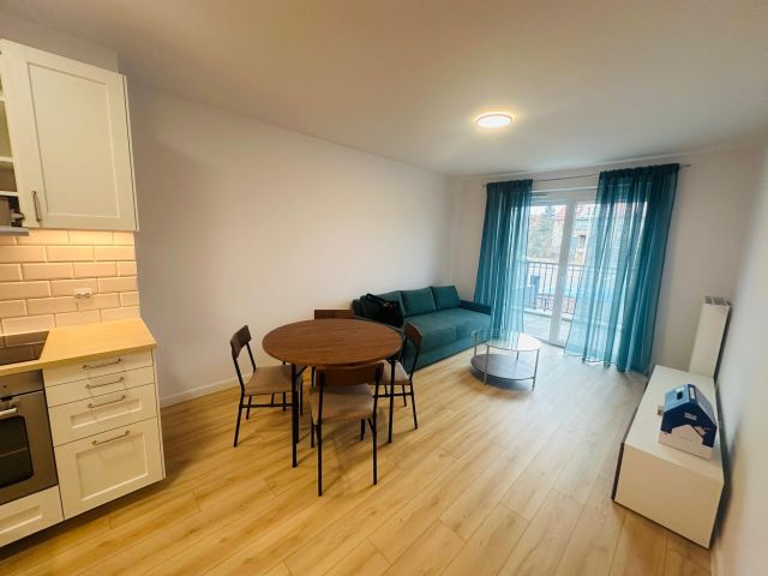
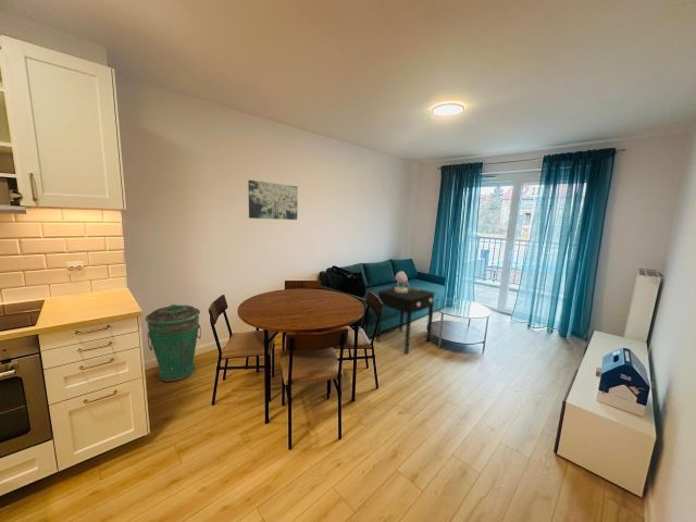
+ trash can (175, 339)
+ table lamp (407, 279)
+ side table (407, 316)
+ wall art (274, 201)
